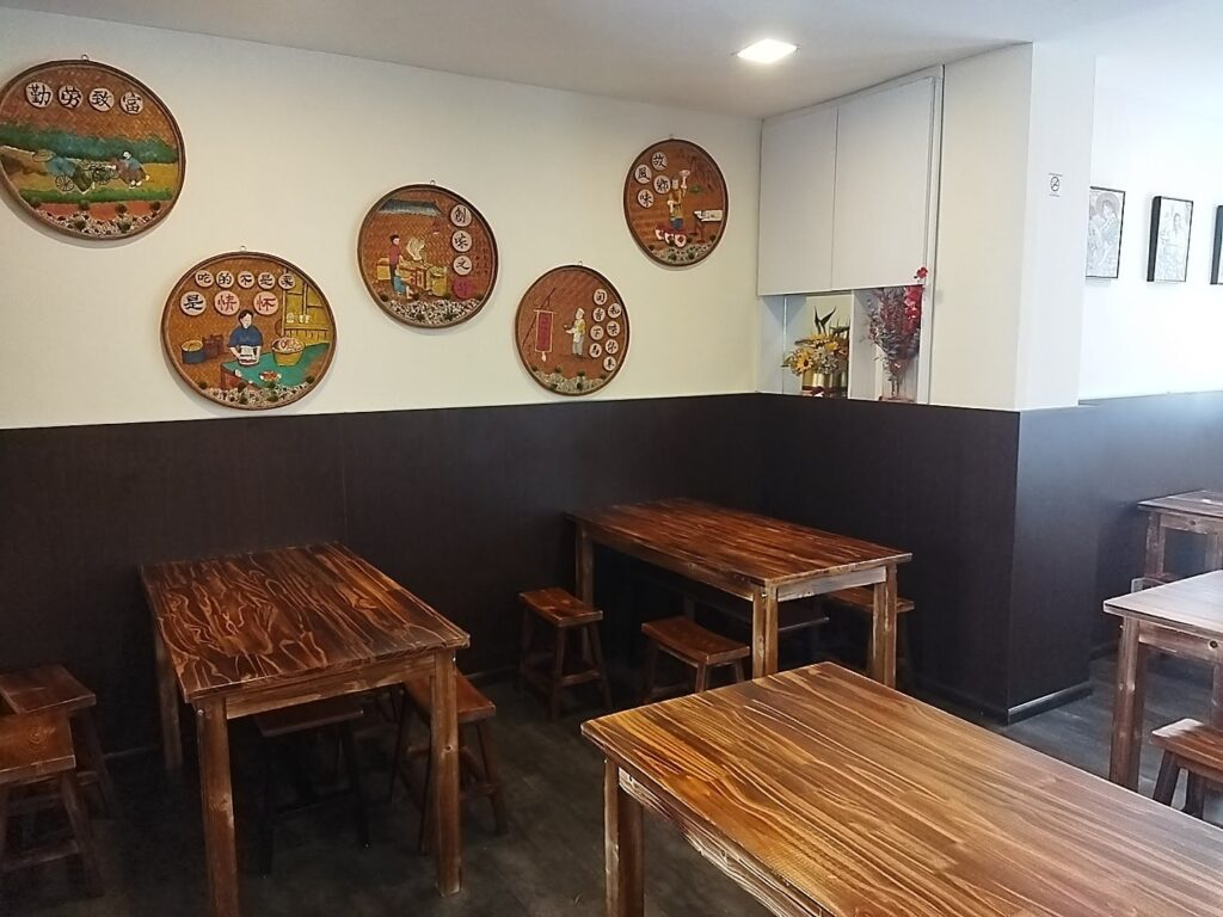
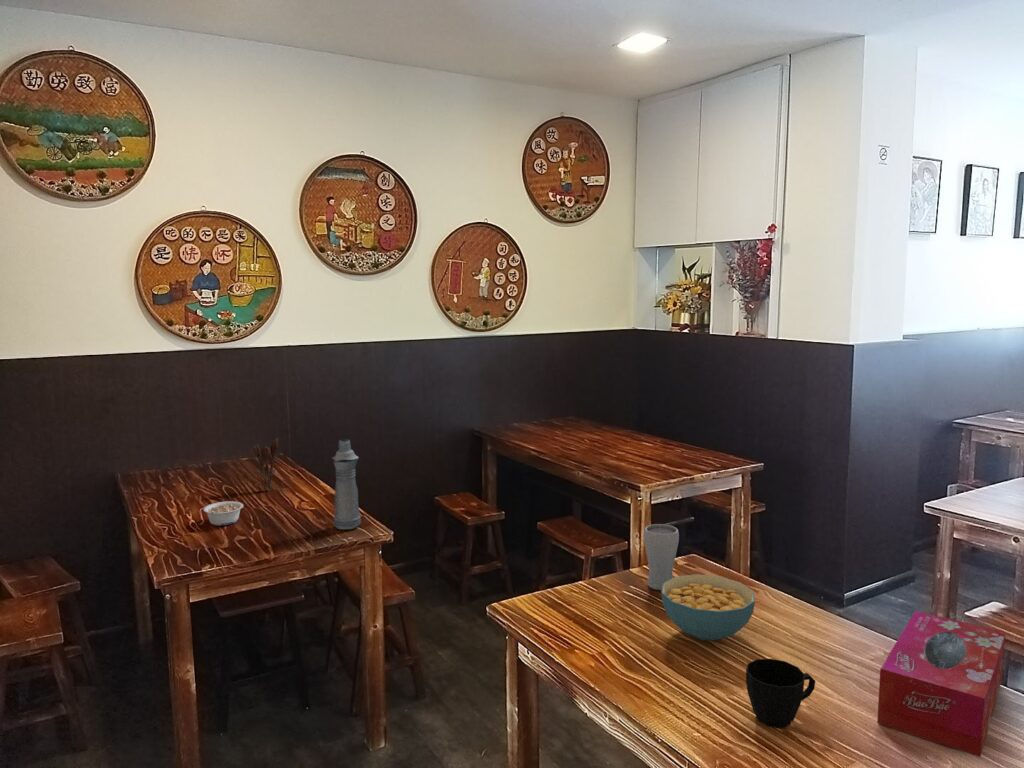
+ cup (778, 696)
+ legume (223, 513)
+ cereal bowl (707, 613)
+ tissue box (944, 675)
+ drinking glass (660, 557)
+ bottle (345, 483)
+ utensil holder (267, 464)
